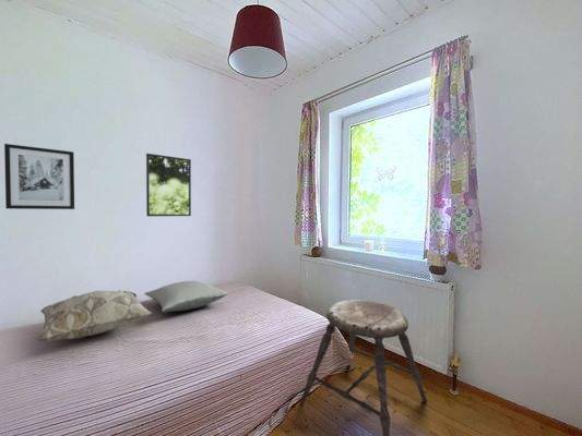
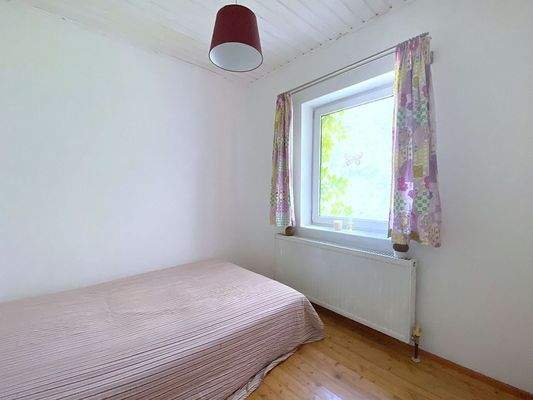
- pillow (186, 294)
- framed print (169, 186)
- wall art (41, 178)
- decorative pillow (96, 311)
- stool (366, 355)
